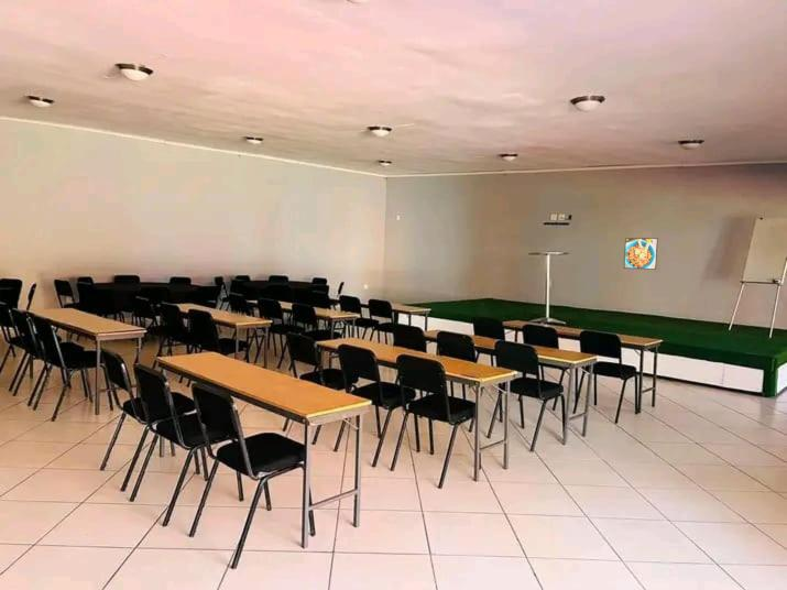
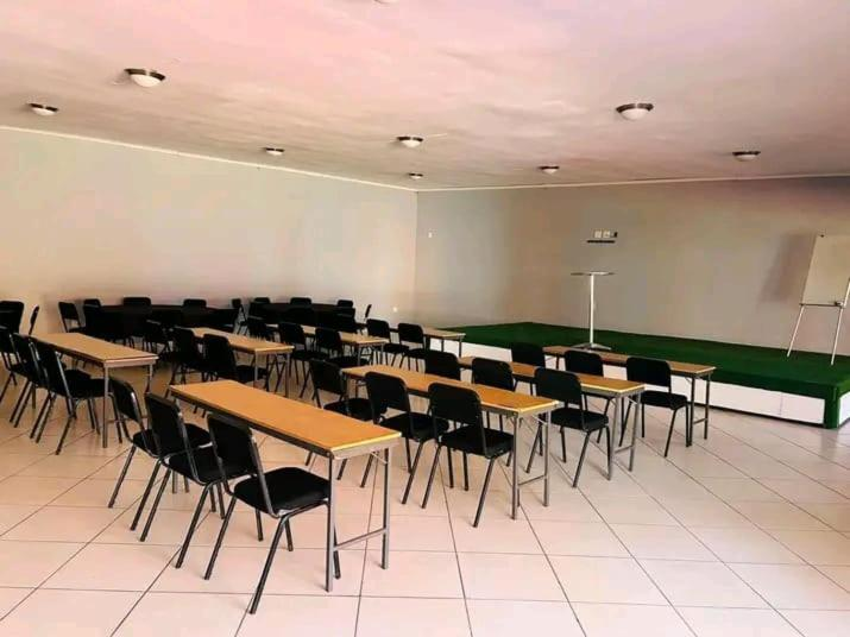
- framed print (640, 253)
